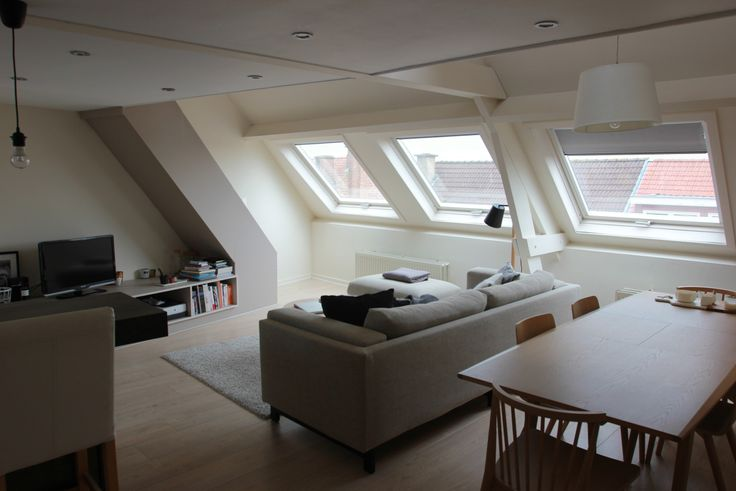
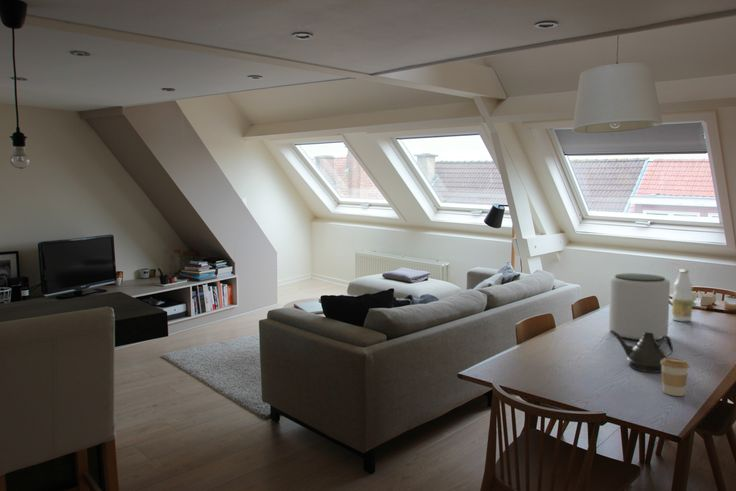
+ bottle (682, 295)
+ plant pot (638, 305)
+ coffee cup (674, 375)
+ teapot (640, 348)
